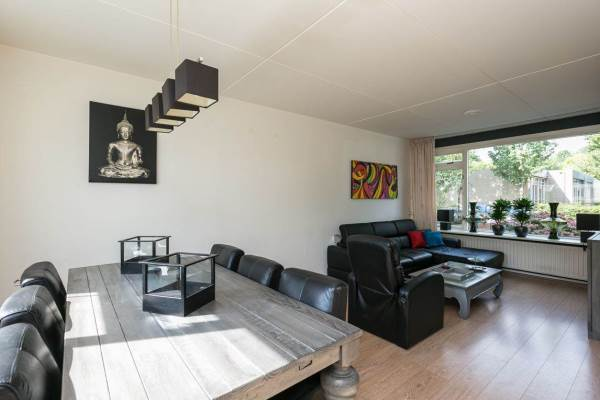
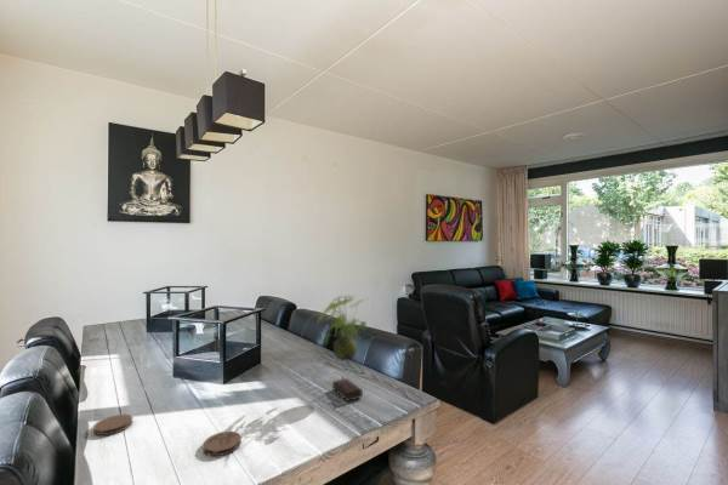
+ coaster (113, 423)
+ coaster (222, 443)
+ plant (345, 340)
